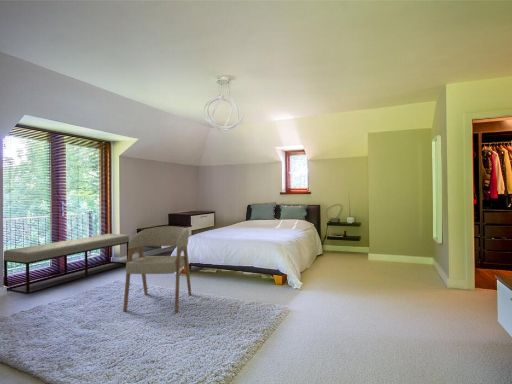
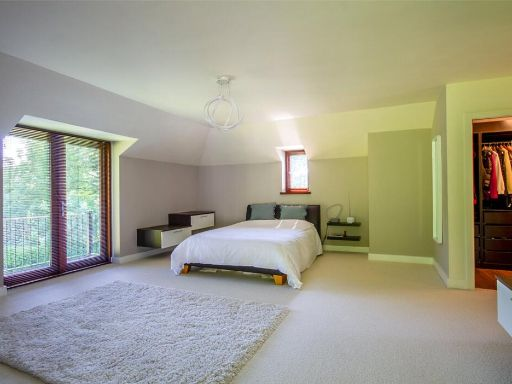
- bench (73, 254)
- armchair (160, 265)
